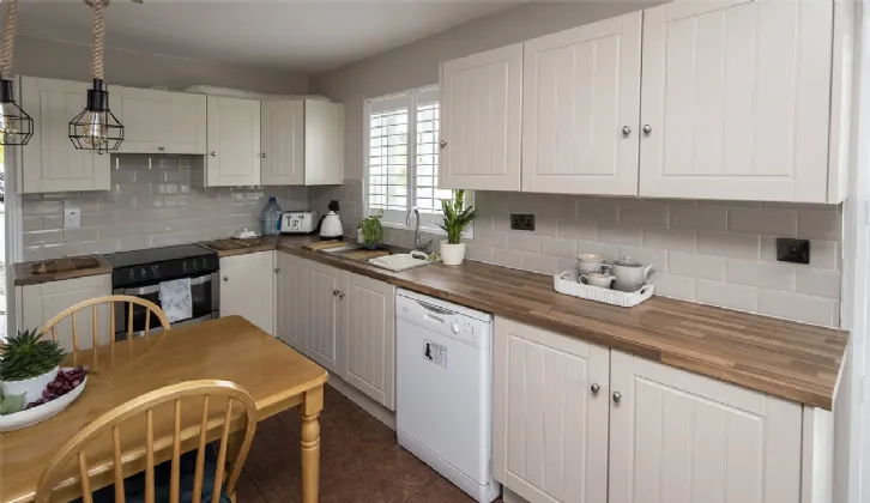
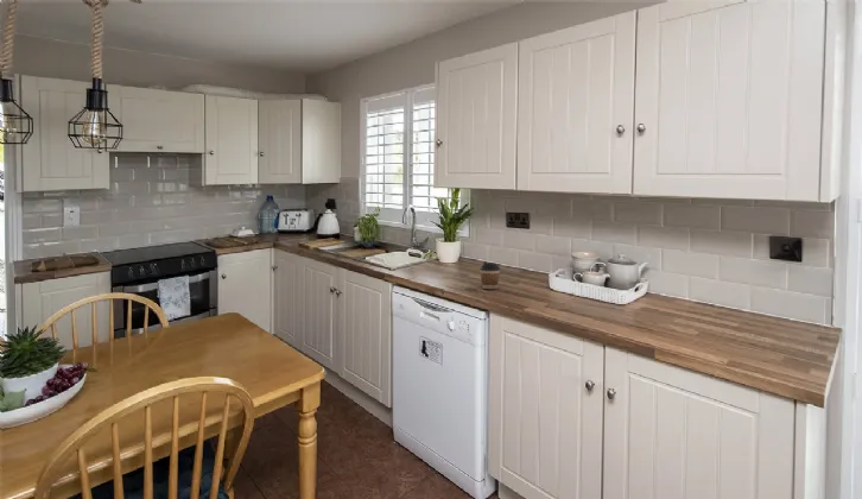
+ coffee cup (489, 274)
